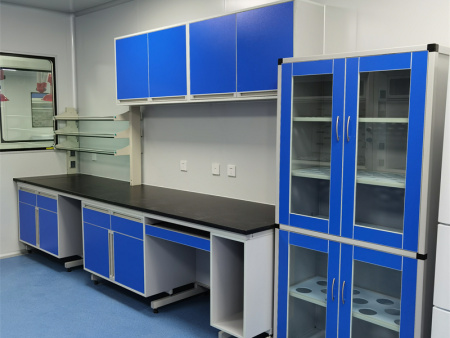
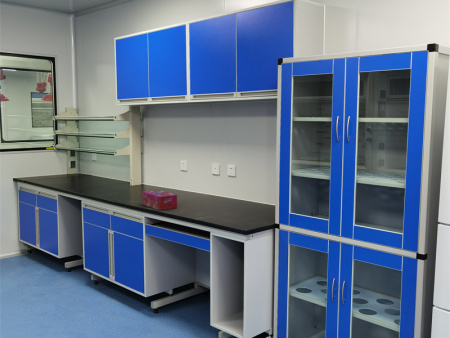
+ tissue box (159, 199)
